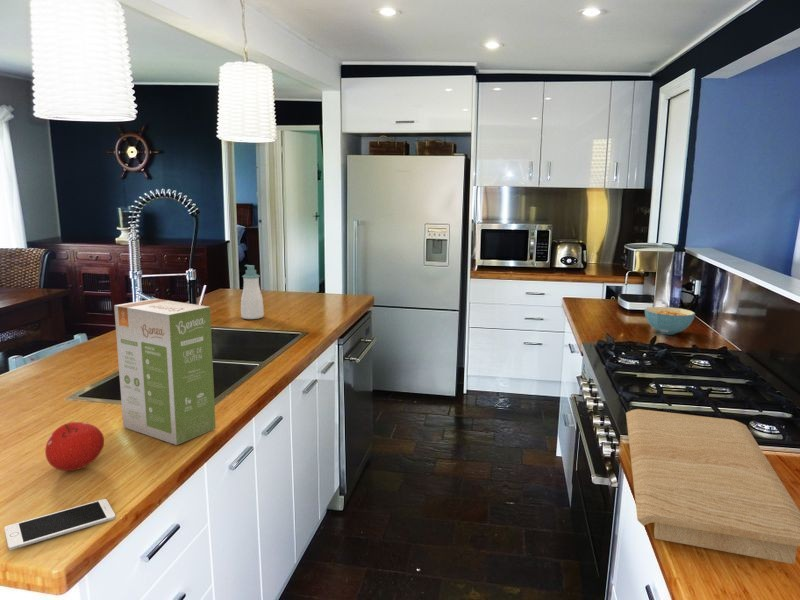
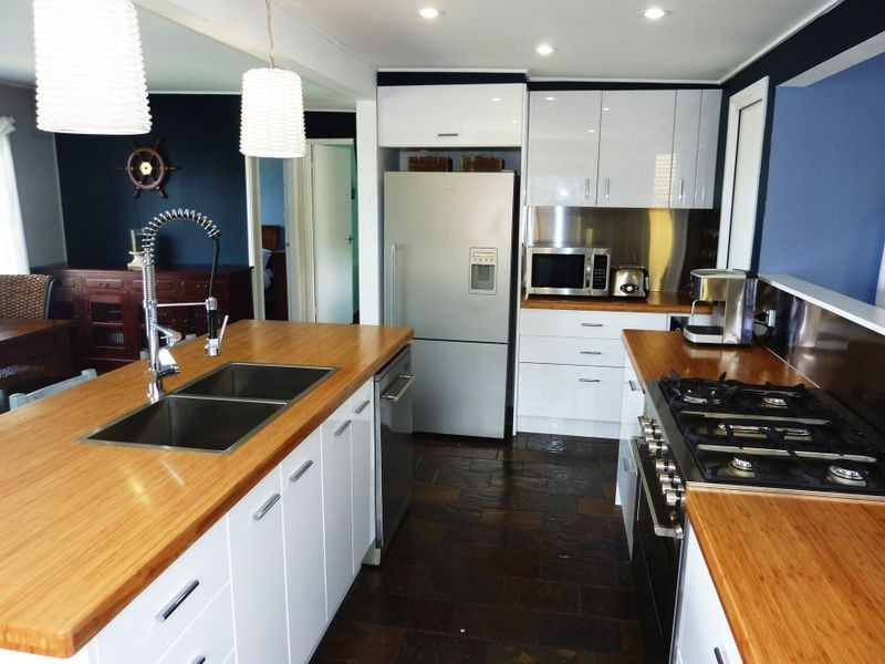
- cell phone (61, 522)
- cutting board (700, 473)
- cereal bowl (668, 322)
- soap bottle (251, 291)
- food box (165, 368)
- fruit (75, 444)
